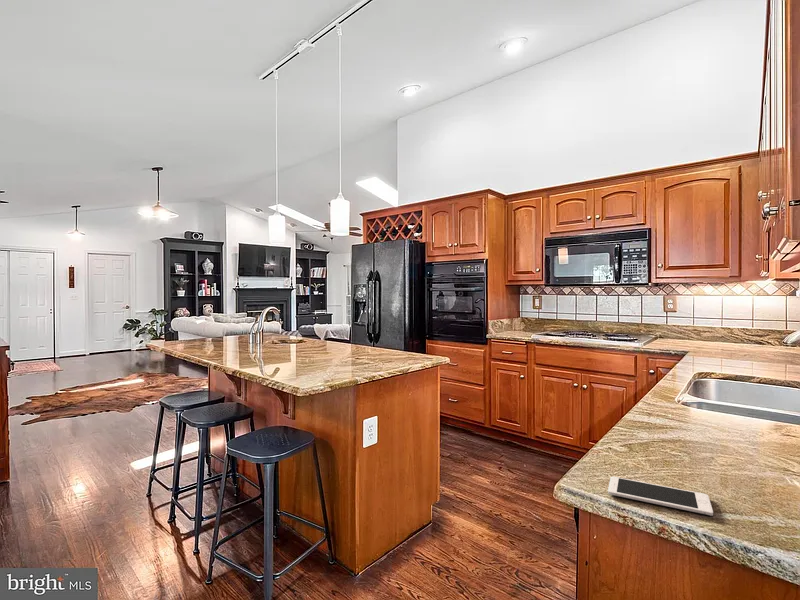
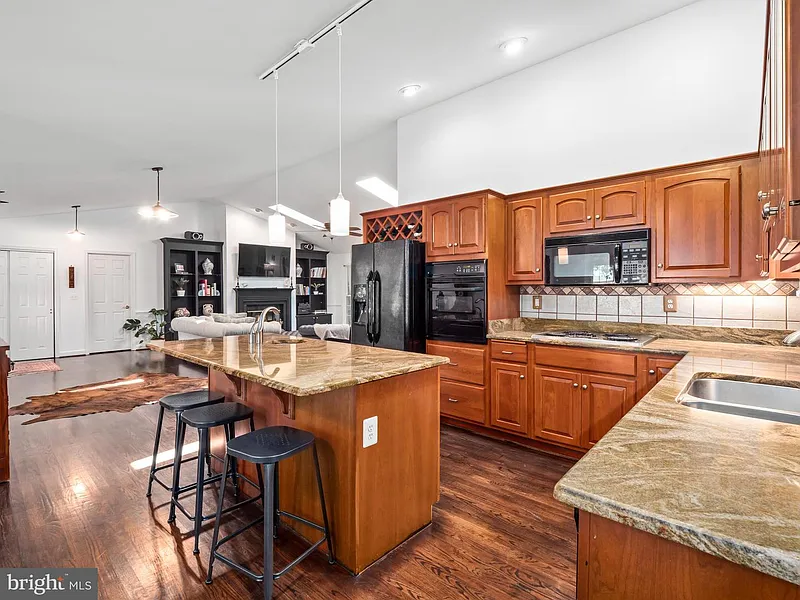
- cell phone (657, 494)
